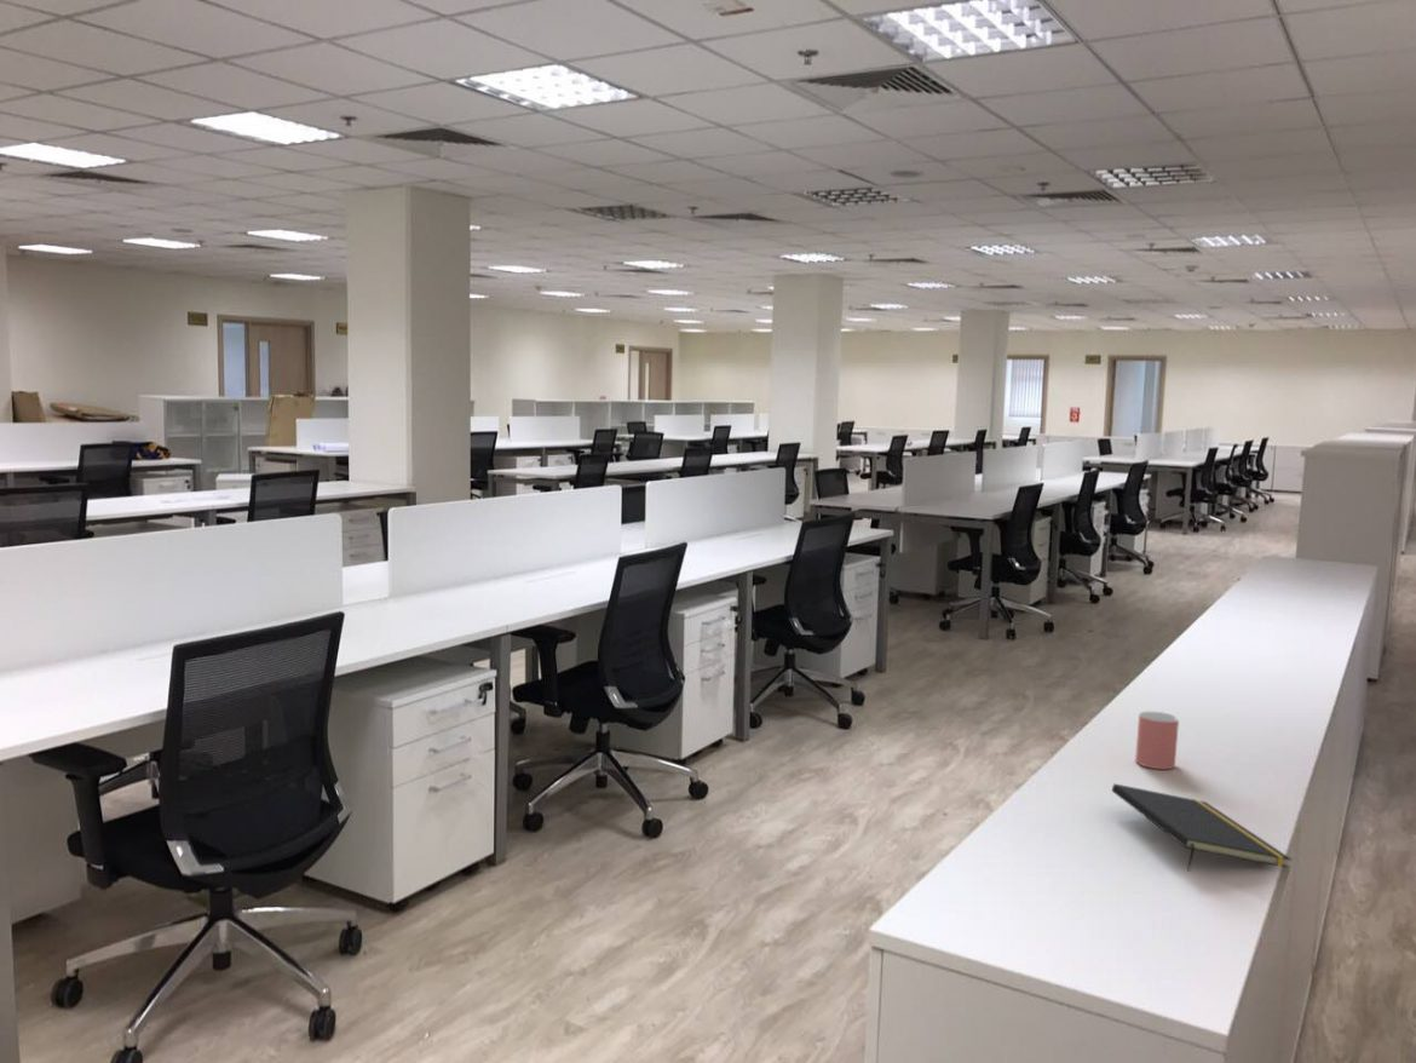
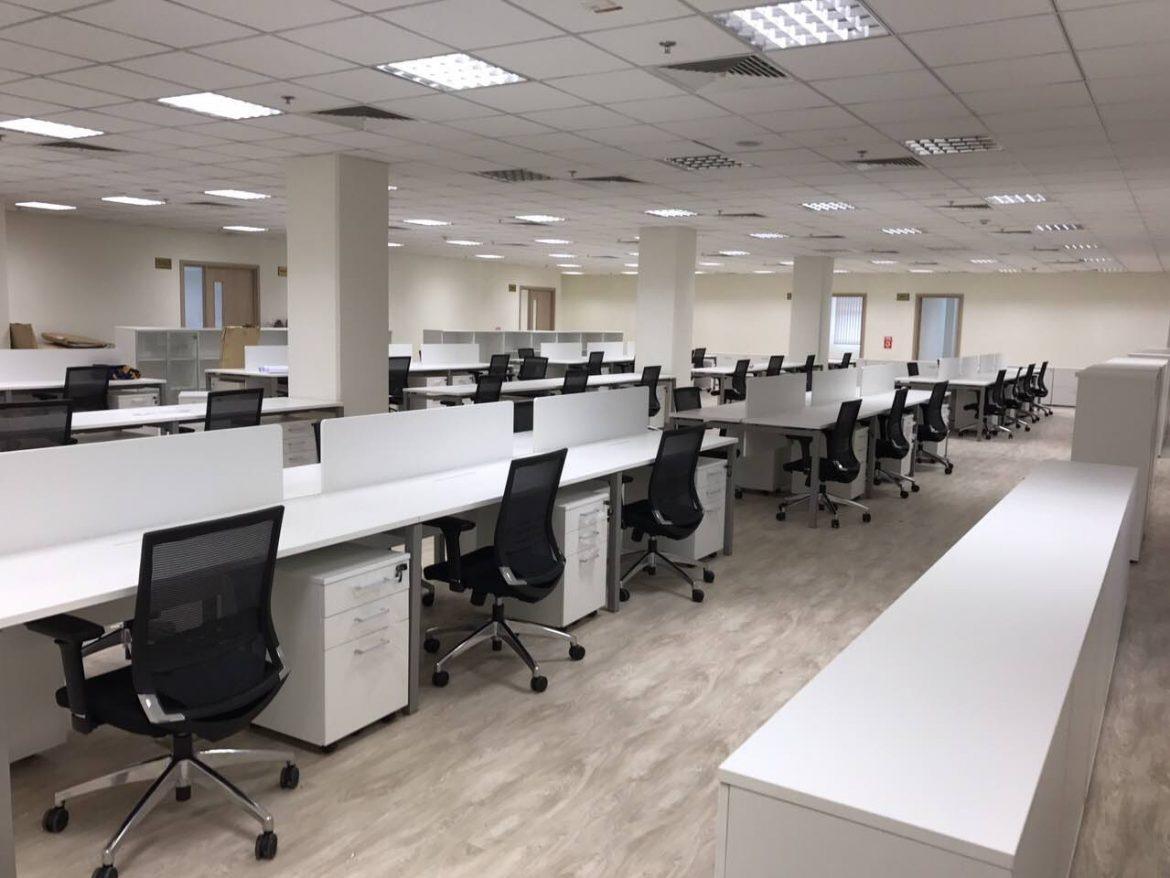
- notepad (1196, 823)
- cup (1159, 737)
